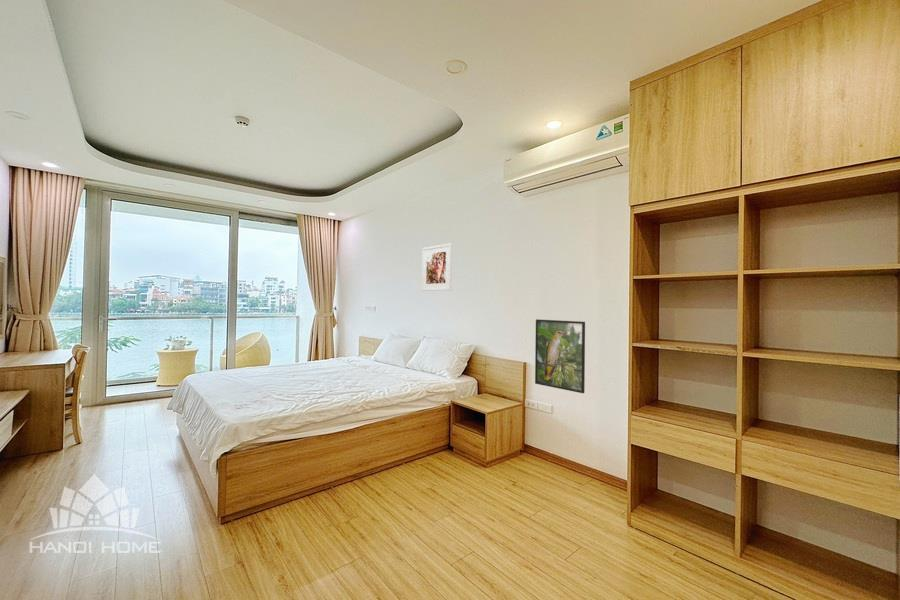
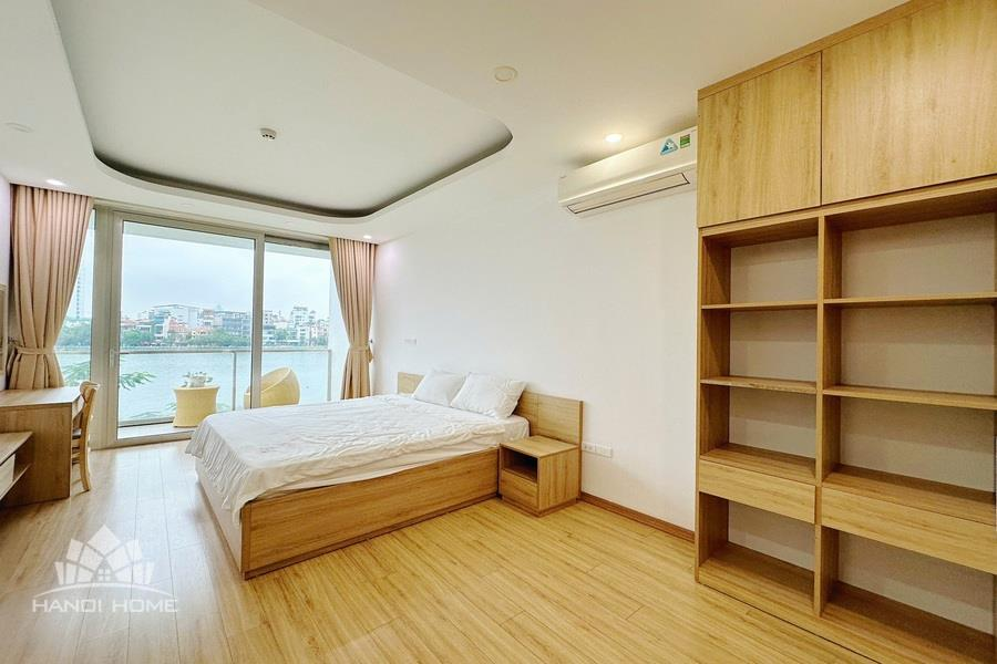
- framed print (558, 354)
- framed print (436, 268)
